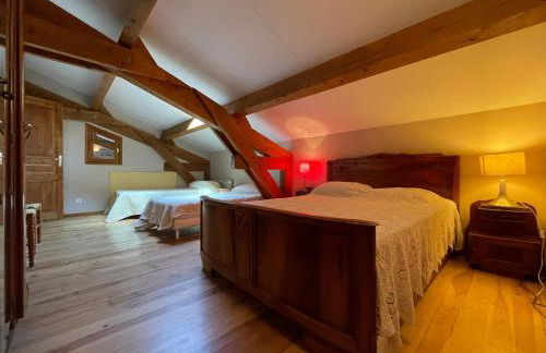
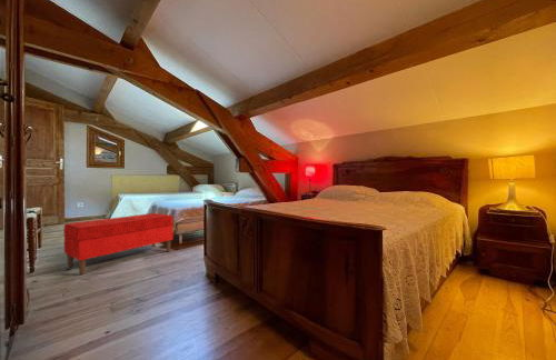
+ bench (123, 238)
